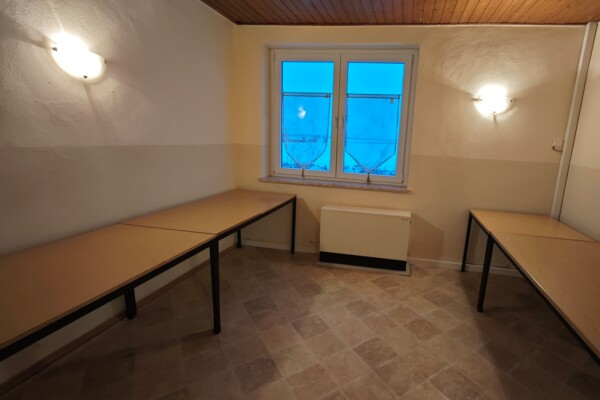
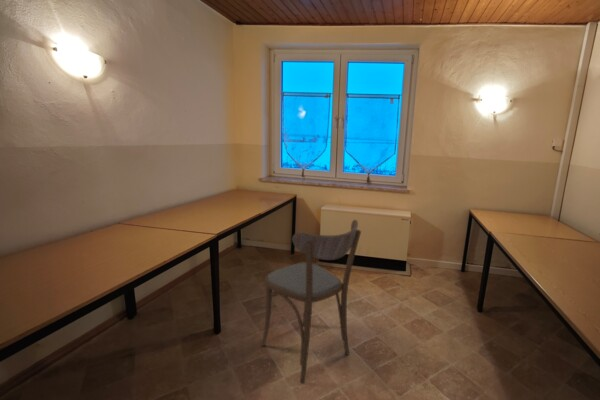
+ dining chair (309, 289)
